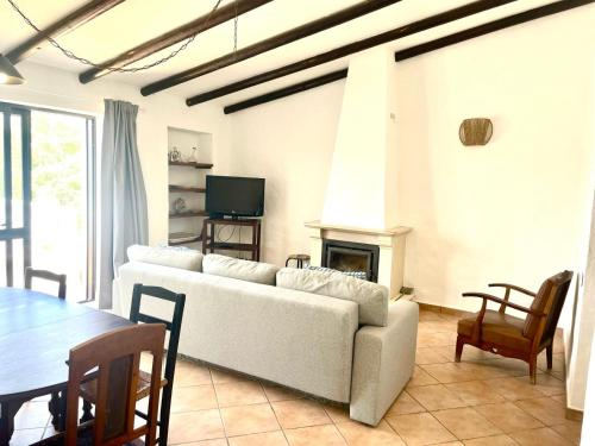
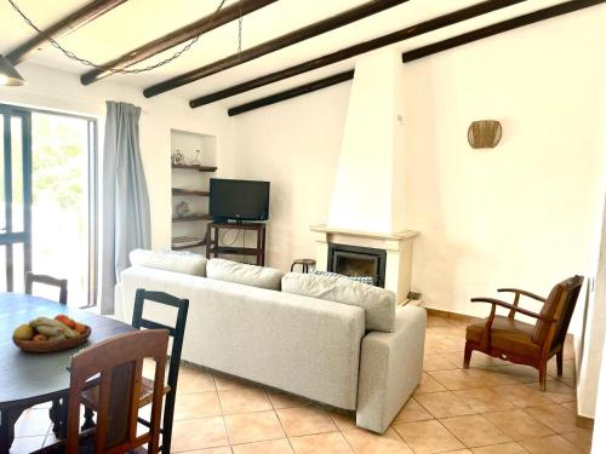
+ fruit bowl (53, 328)
